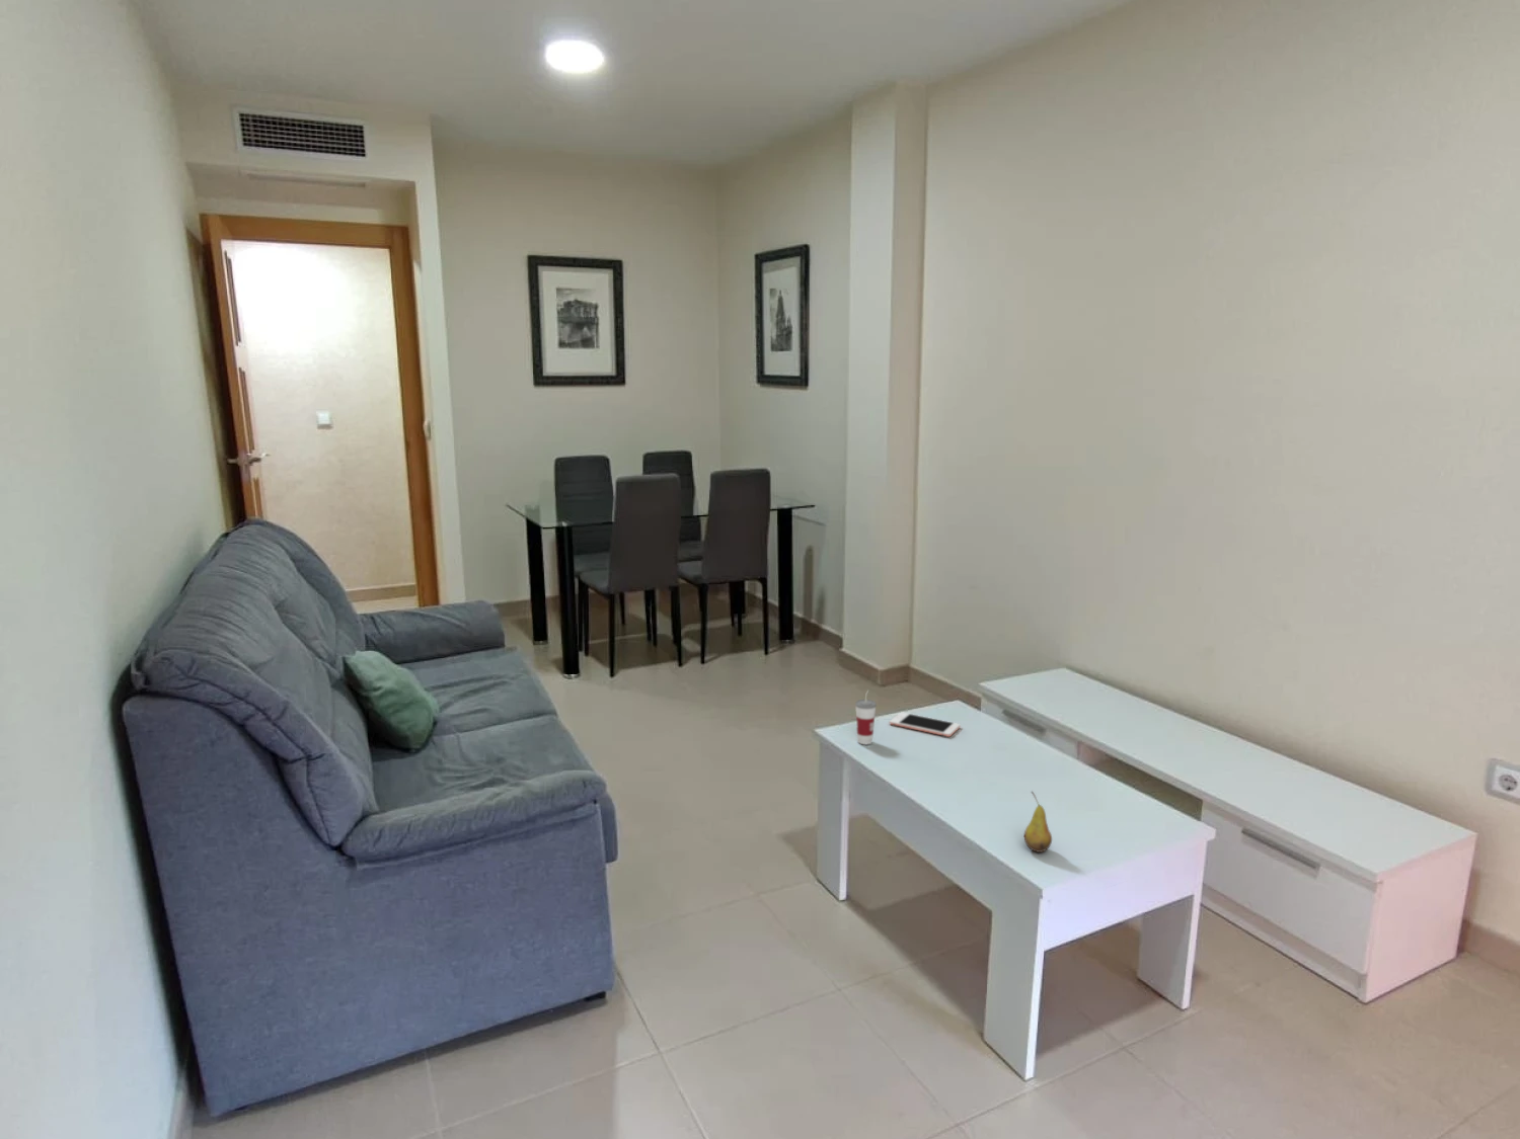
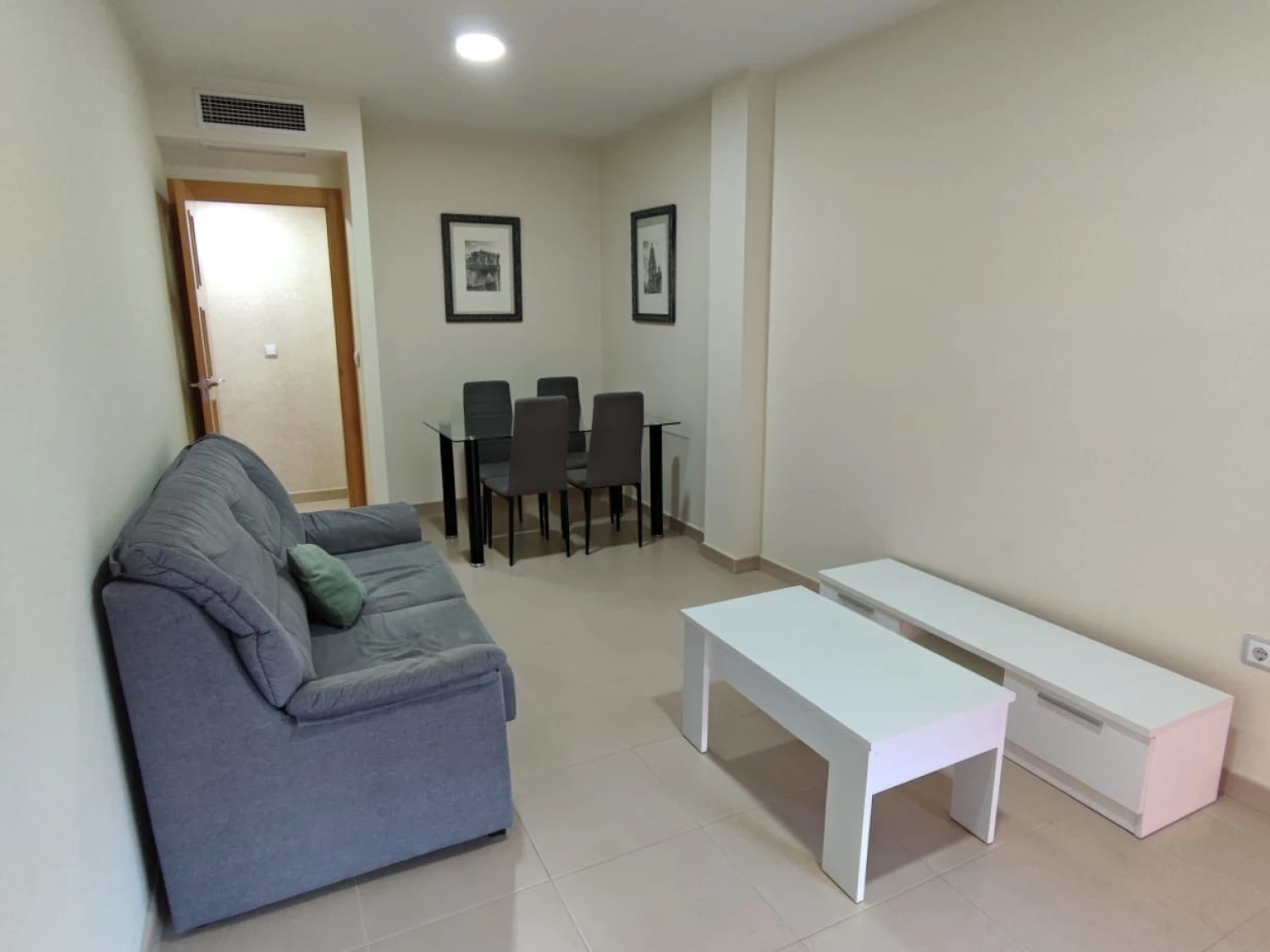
- cup (865, 714)
- cell phone (924, 724)
- fruit (1039, 823)
